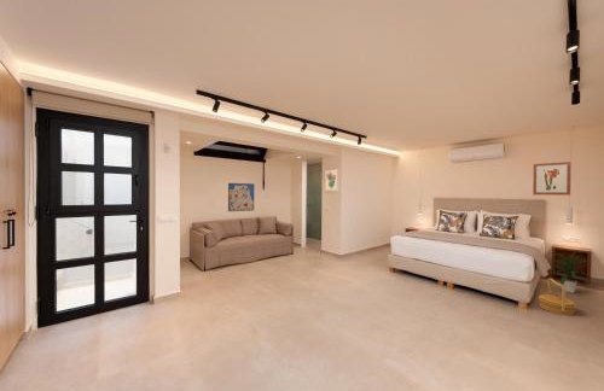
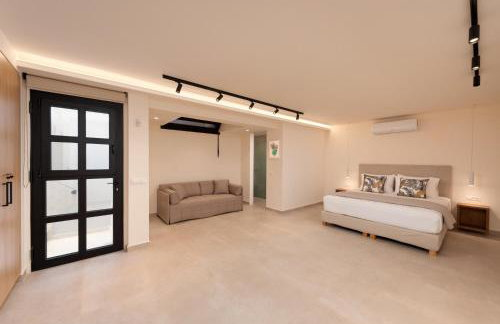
- wall art (242, 197)
- basket (556, 294)
- wall art (551, 179)
- indoor plant (568, 270)
